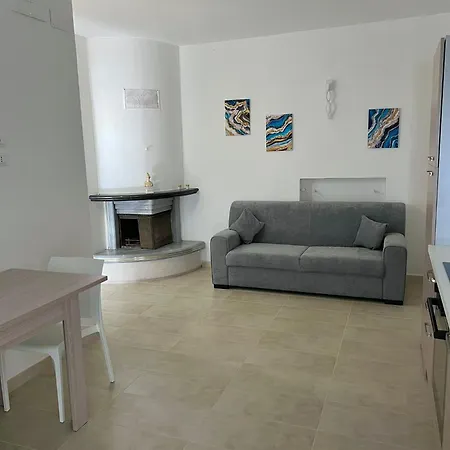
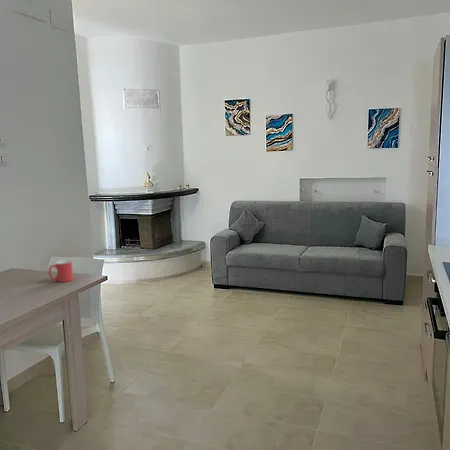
+ mug (60, 271)
